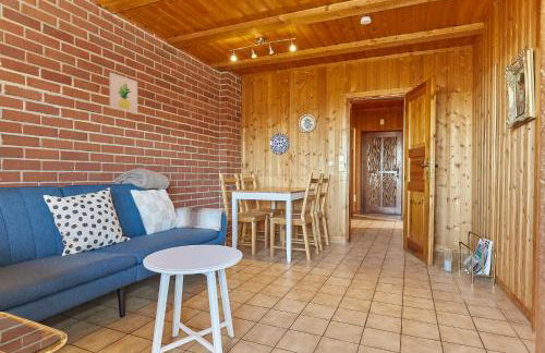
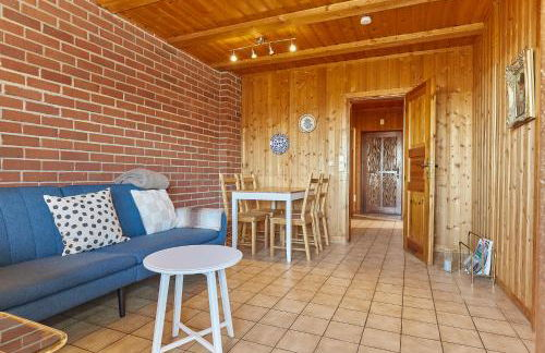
- wall art (123, 93)
